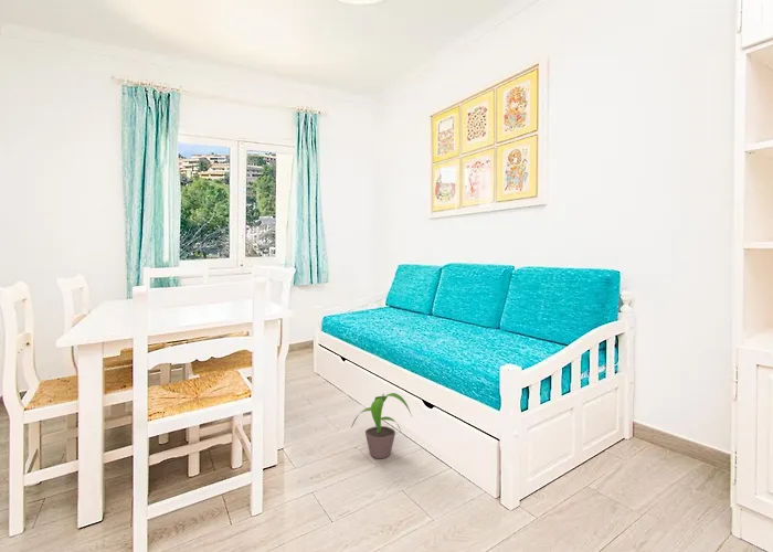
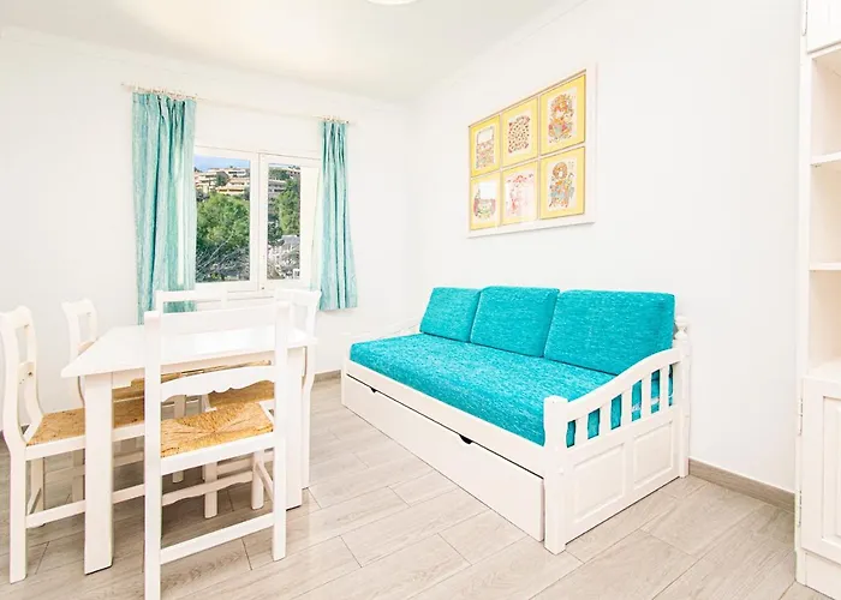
- potted plant (380, 423)
